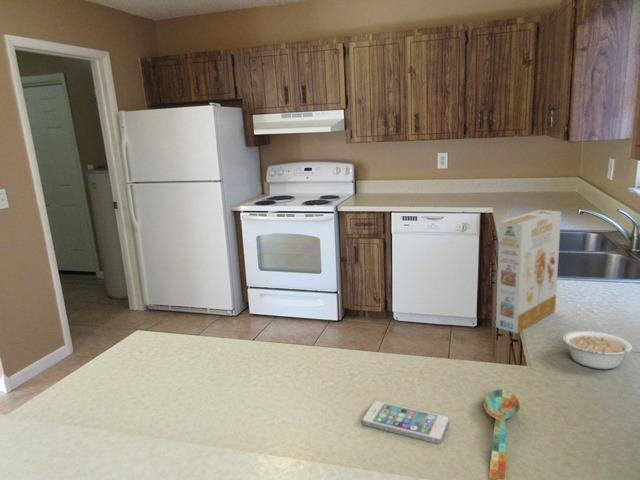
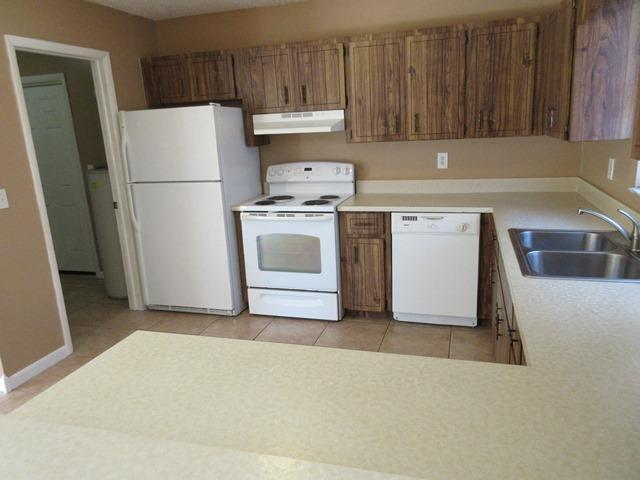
- spoon (499, 433)
- cereal box (528, 268)
- legume (598, 349)
- smartphone (405, 420)
